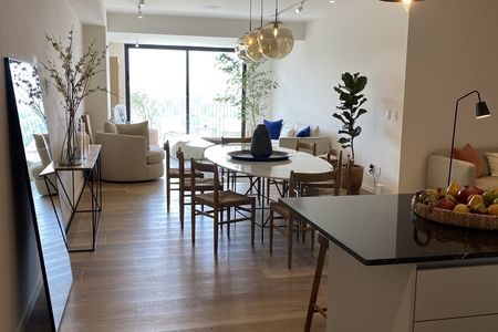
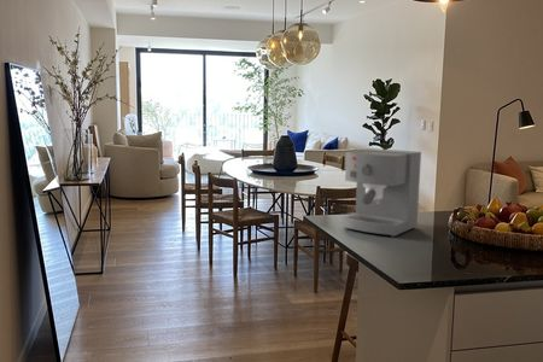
+ coffee maker (384, 191)
